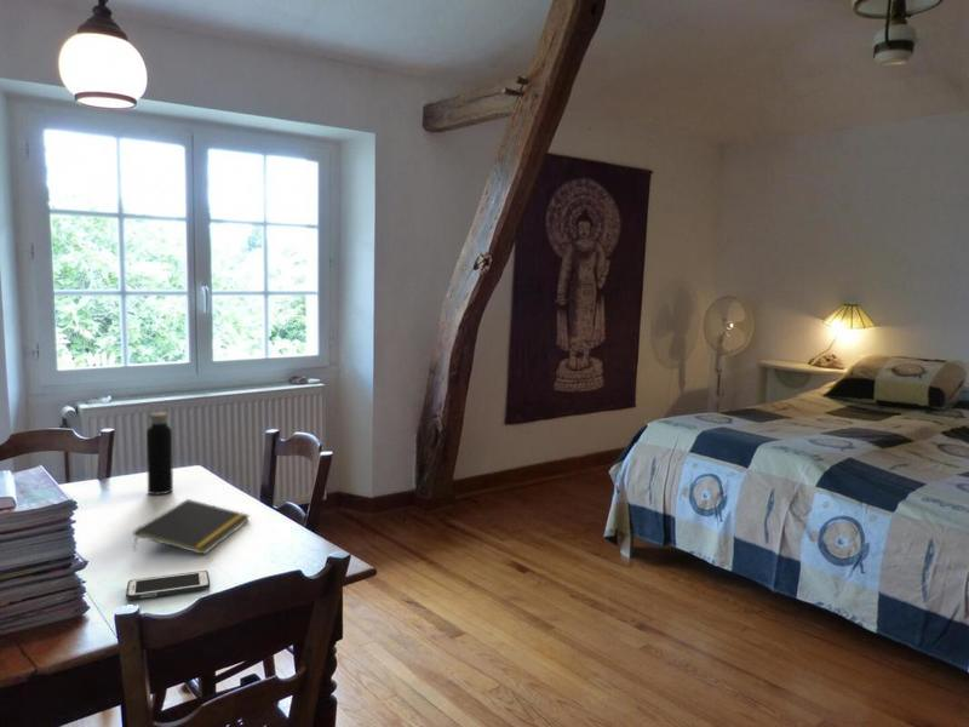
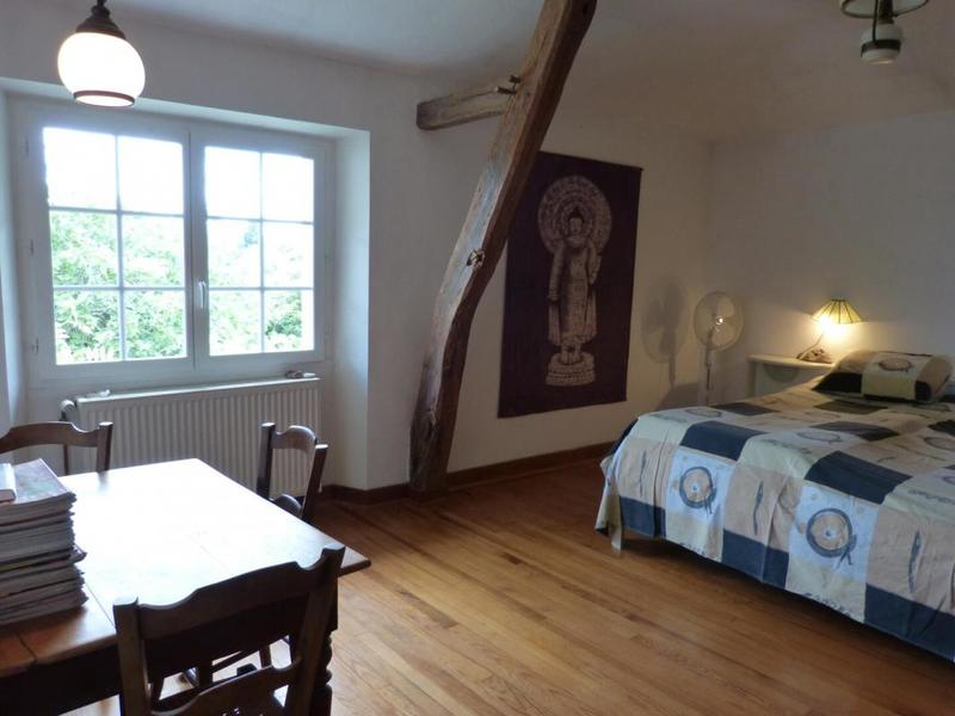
- cell phone (168, 584)
- notepad (195, 525)
- water bottle (159, 448)
